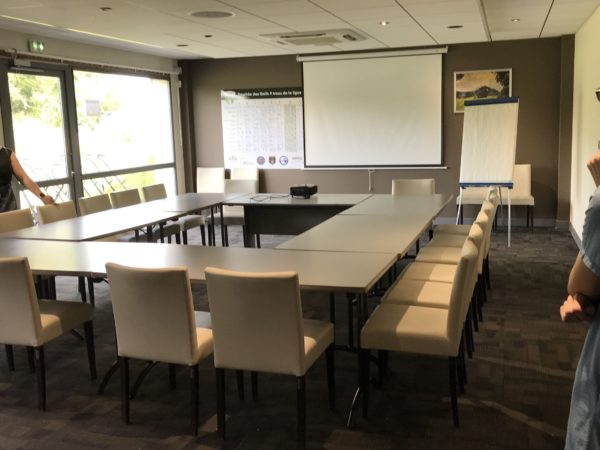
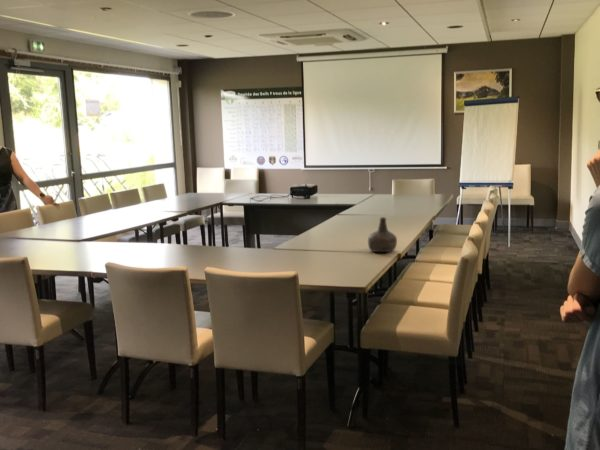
+ bottle (382, 234)
